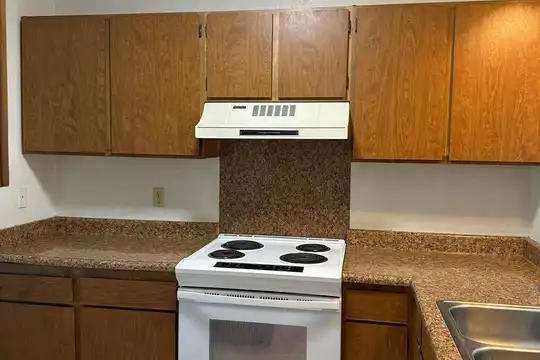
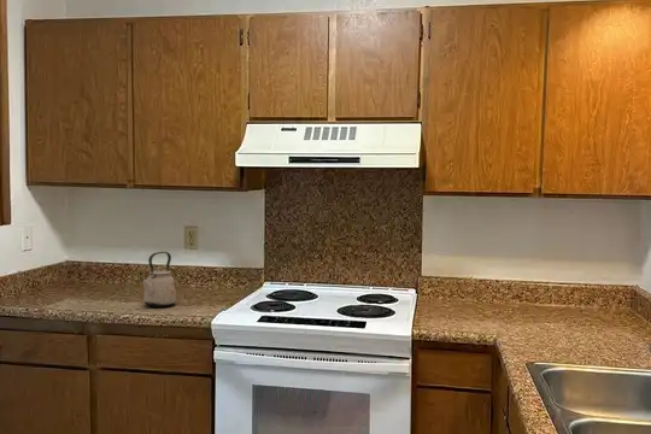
+ kettle (156, 278)
